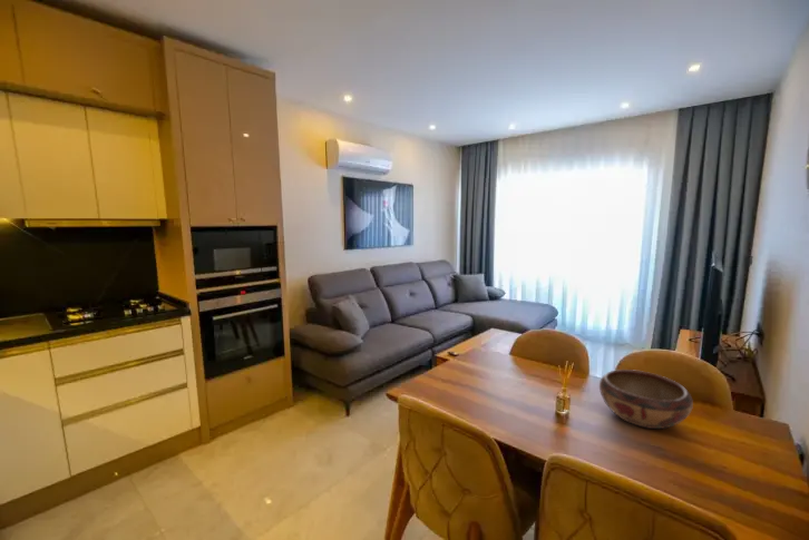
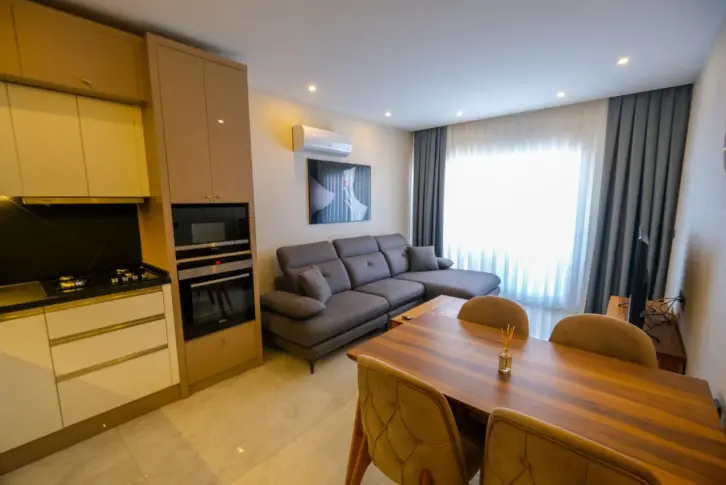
- decorative bowl (642, 400)
